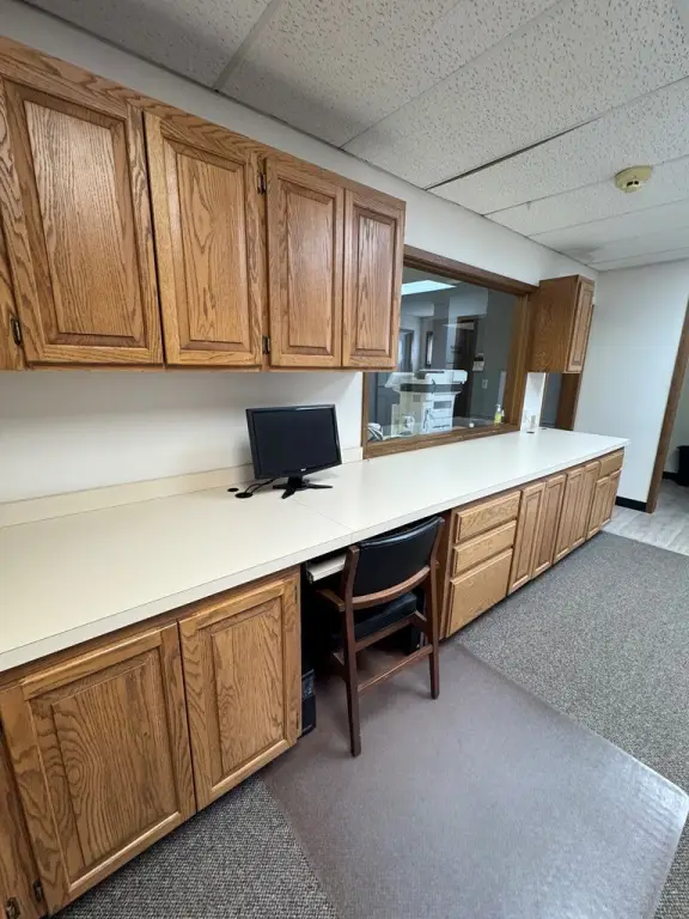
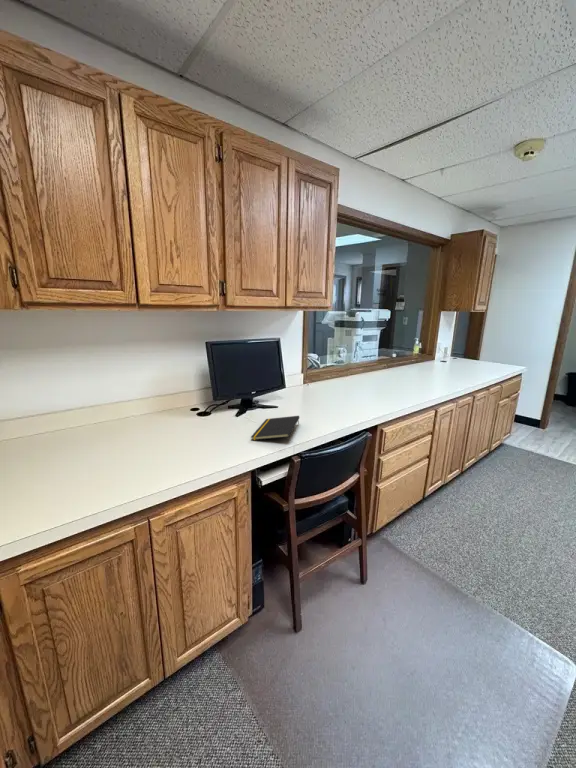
+ notepad (276, 427)
